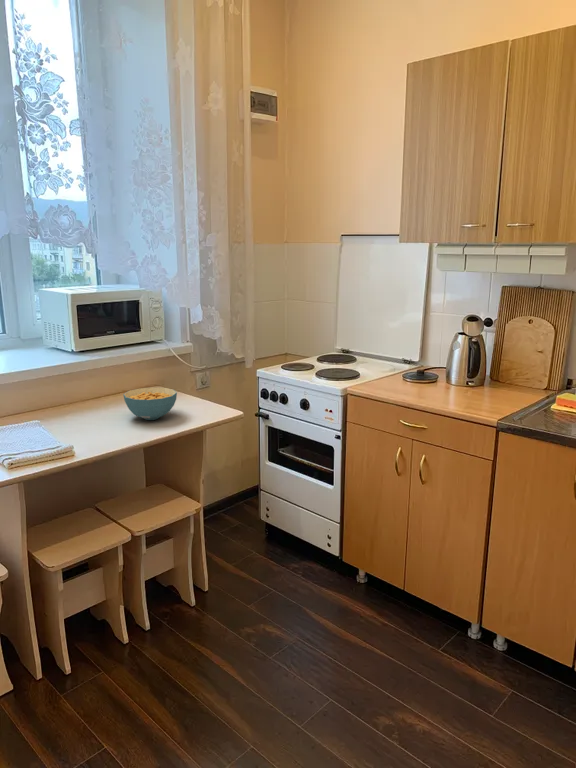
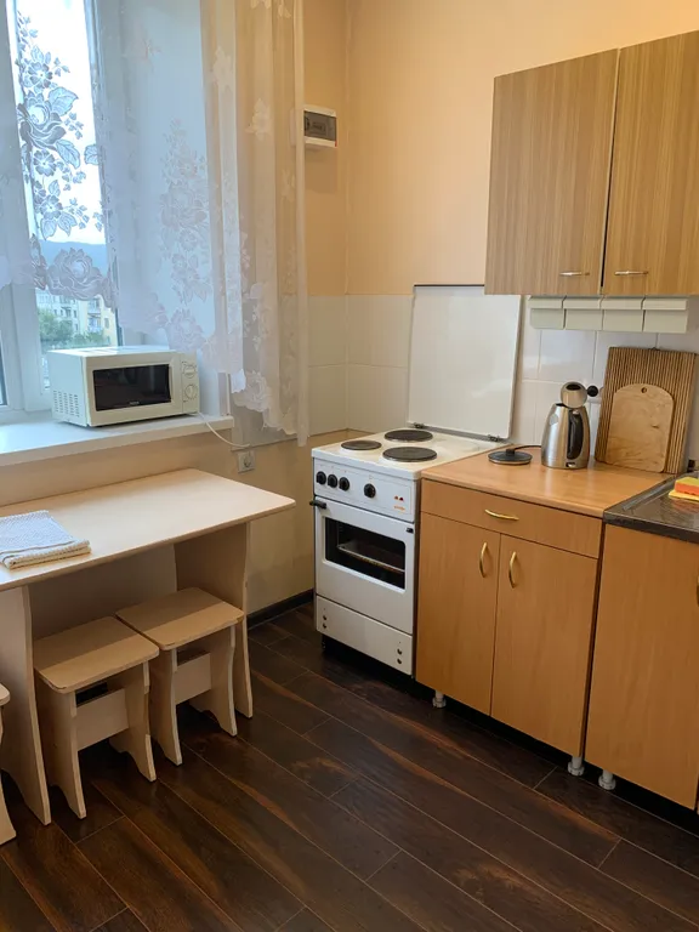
- cereal bowl (150, 405)
